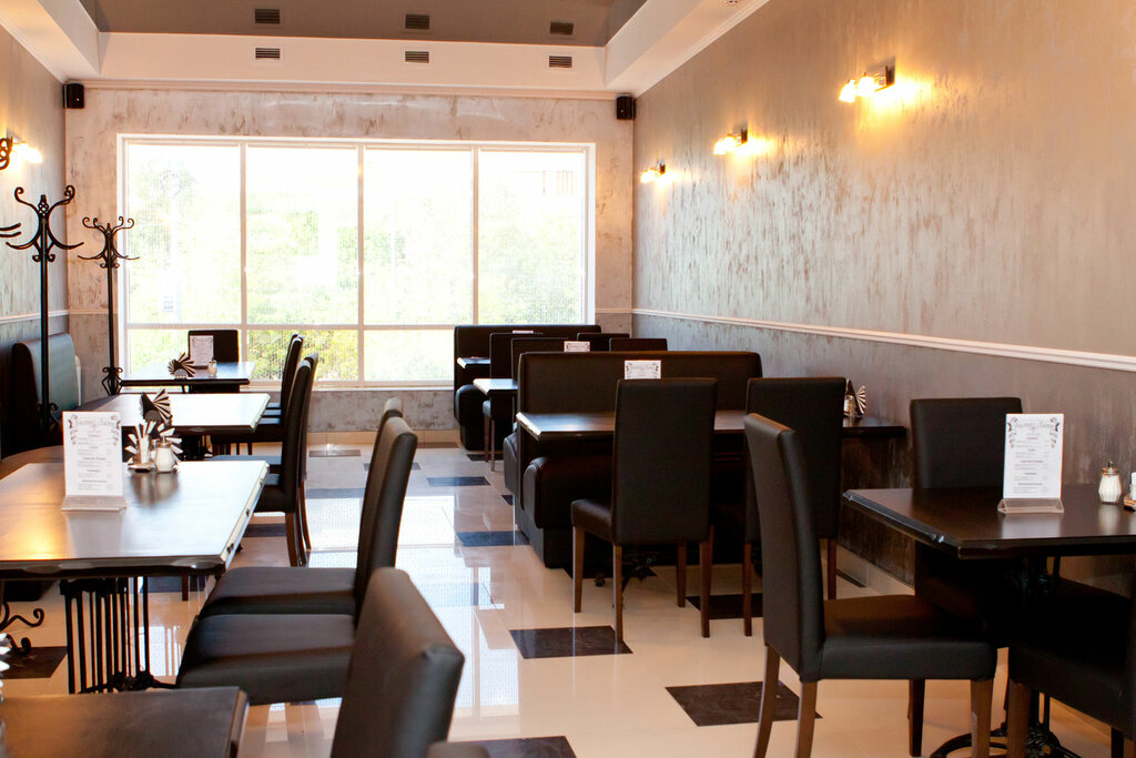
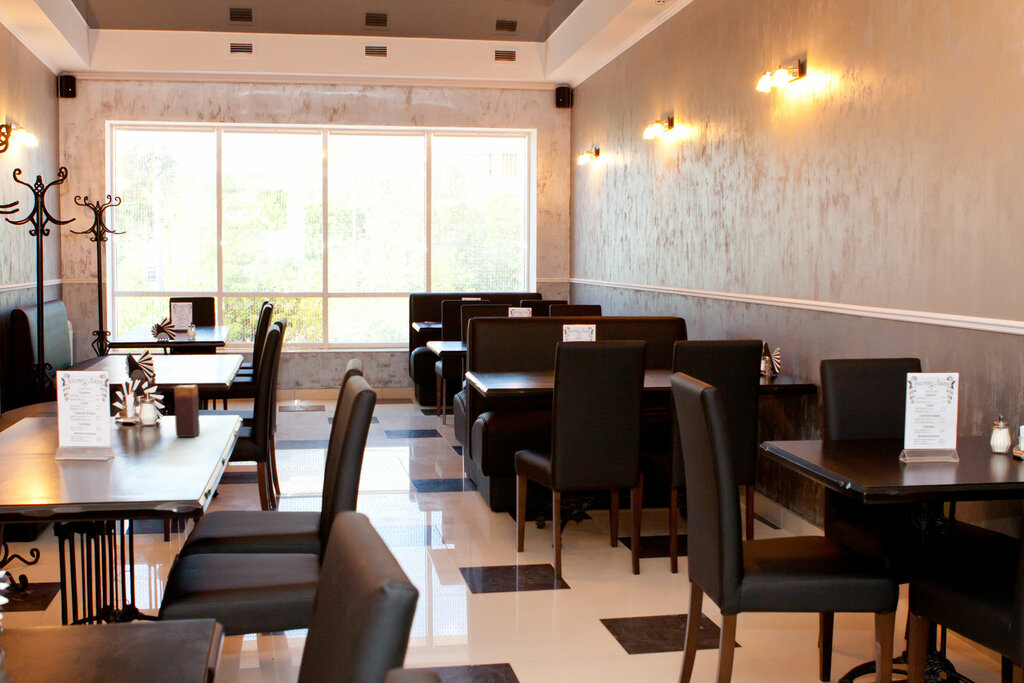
+ candle (186, 410)
